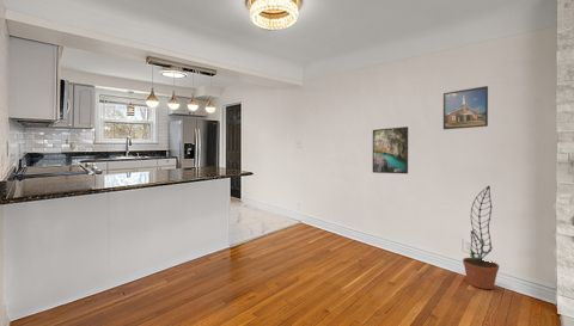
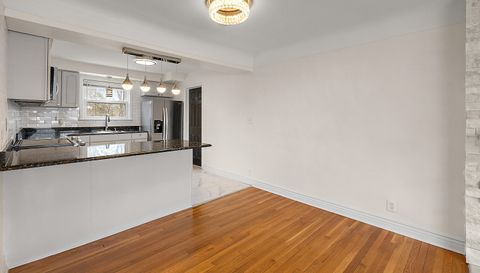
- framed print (389, 150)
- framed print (464, 109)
- decorative plant (481, 234)
